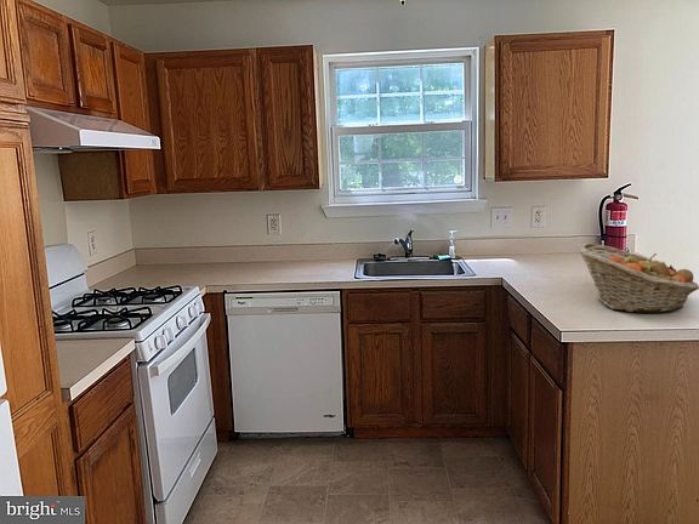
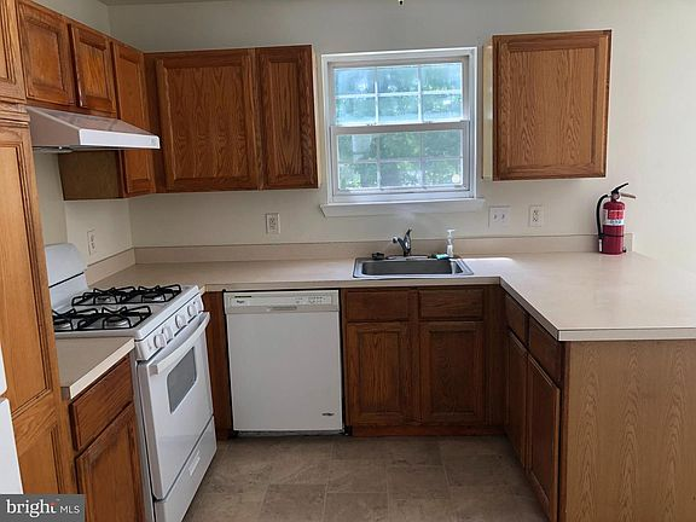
- fruit basket (635, 274)
